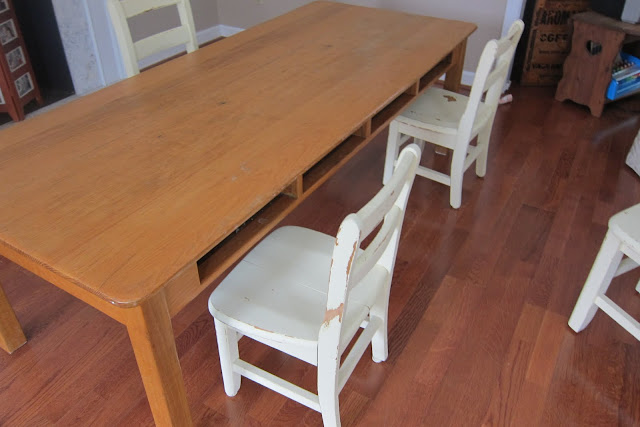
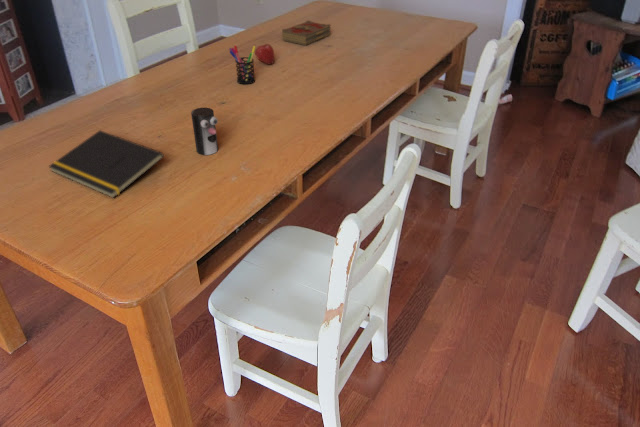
+ pen holder (244, 63)
+ fruit (264, 53)
+ notepad (106, 161)
+ book (307, 31)
+ cup (207, 132)
